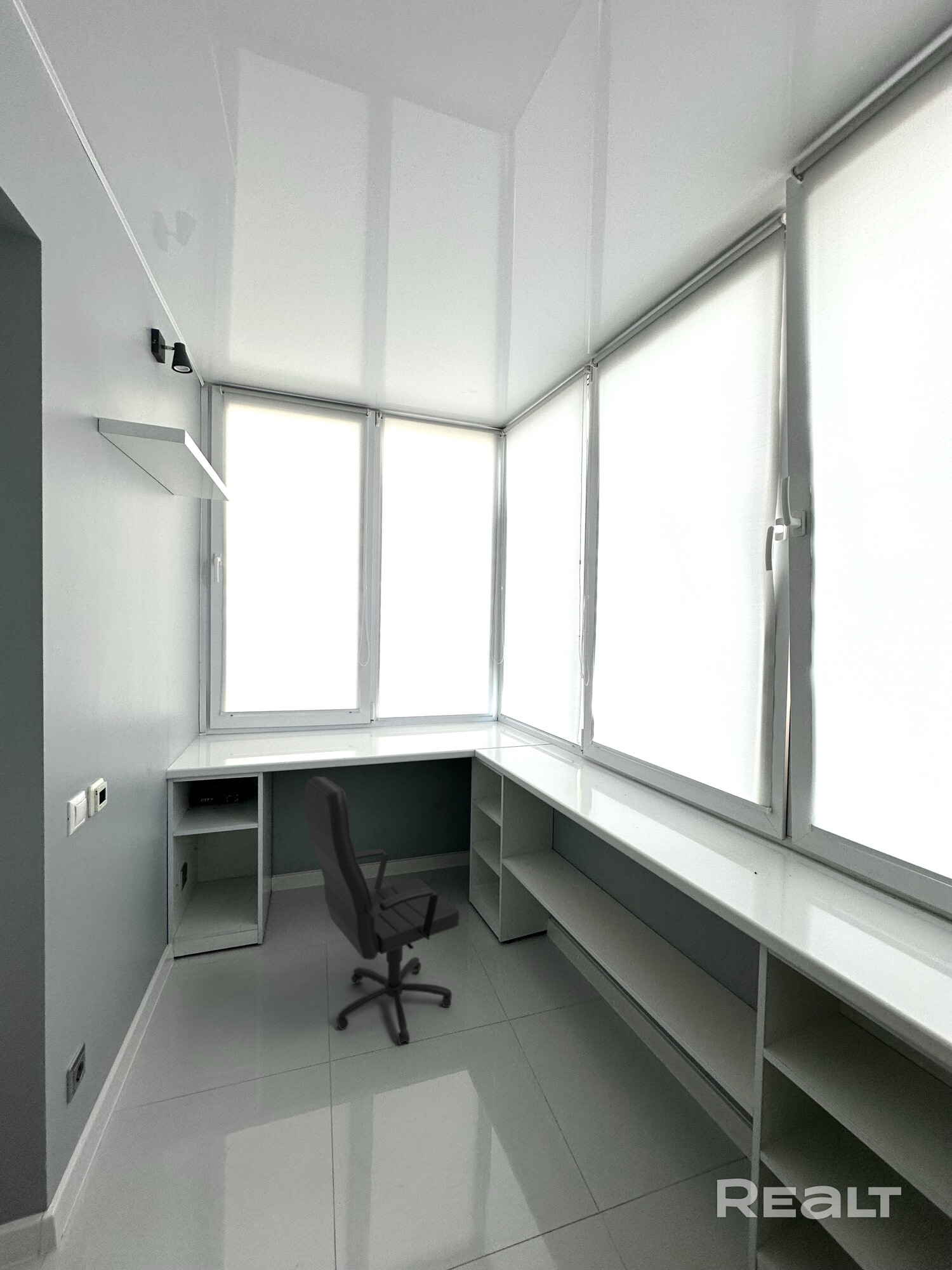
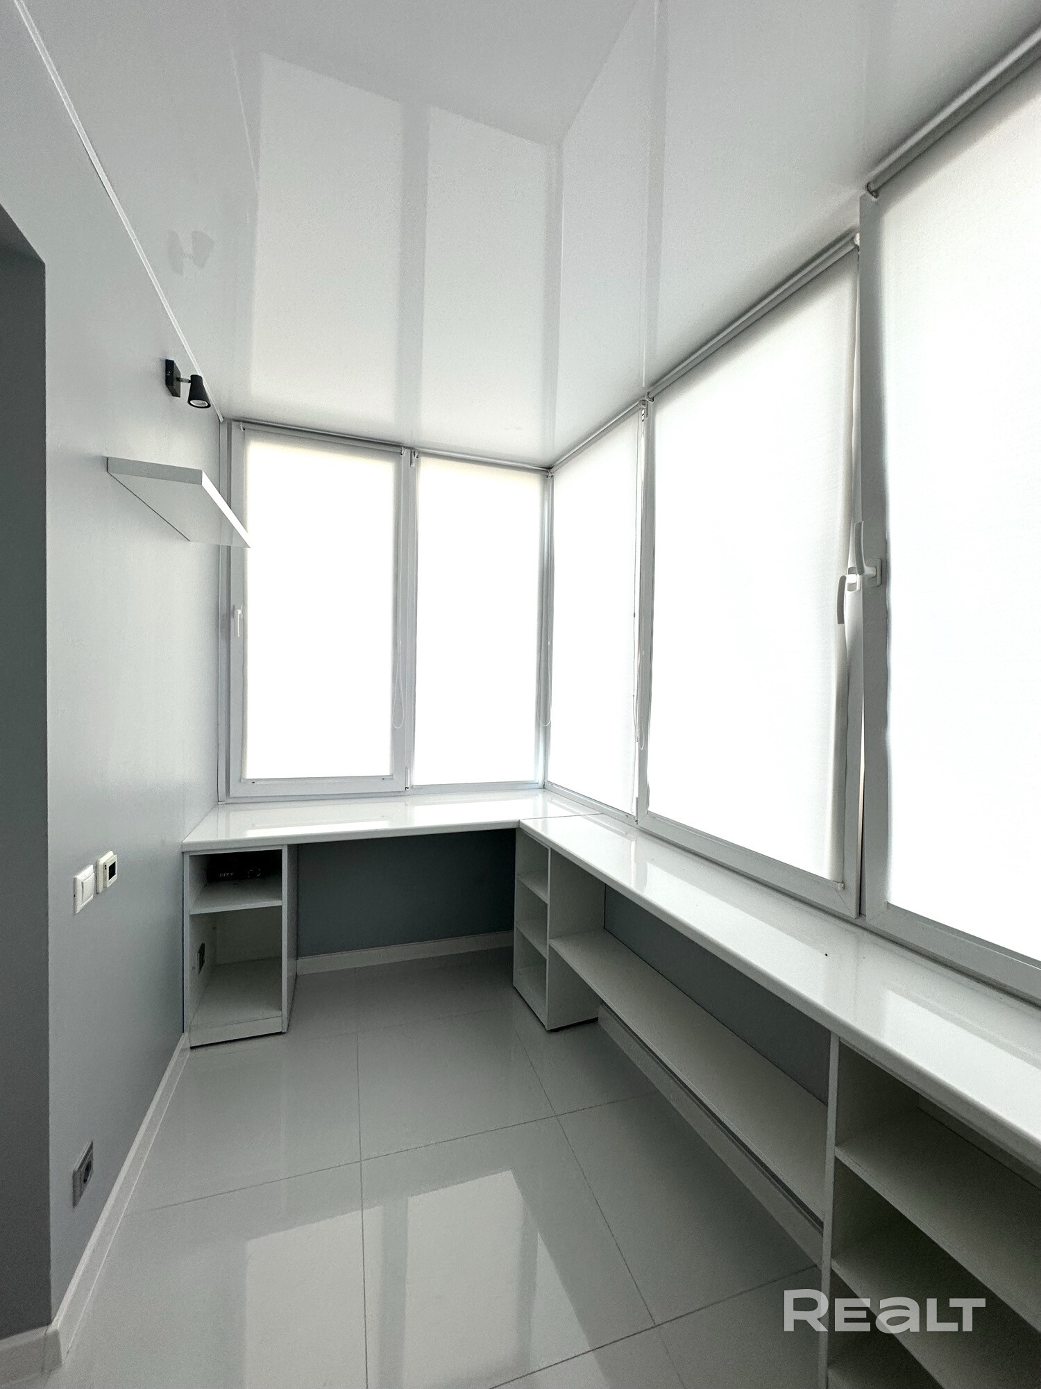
- office chair (382, 892)
